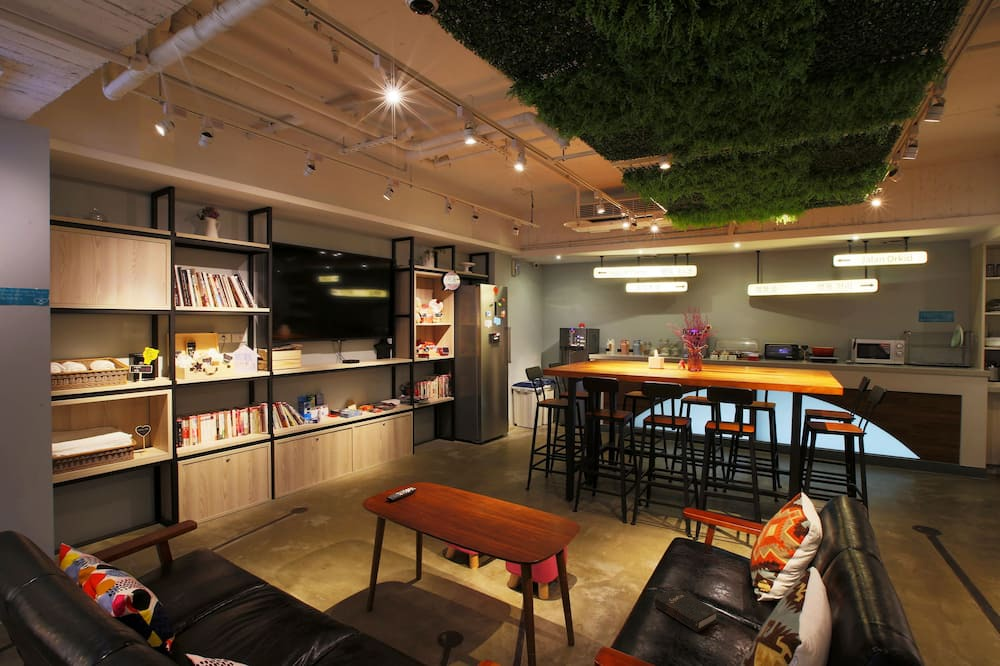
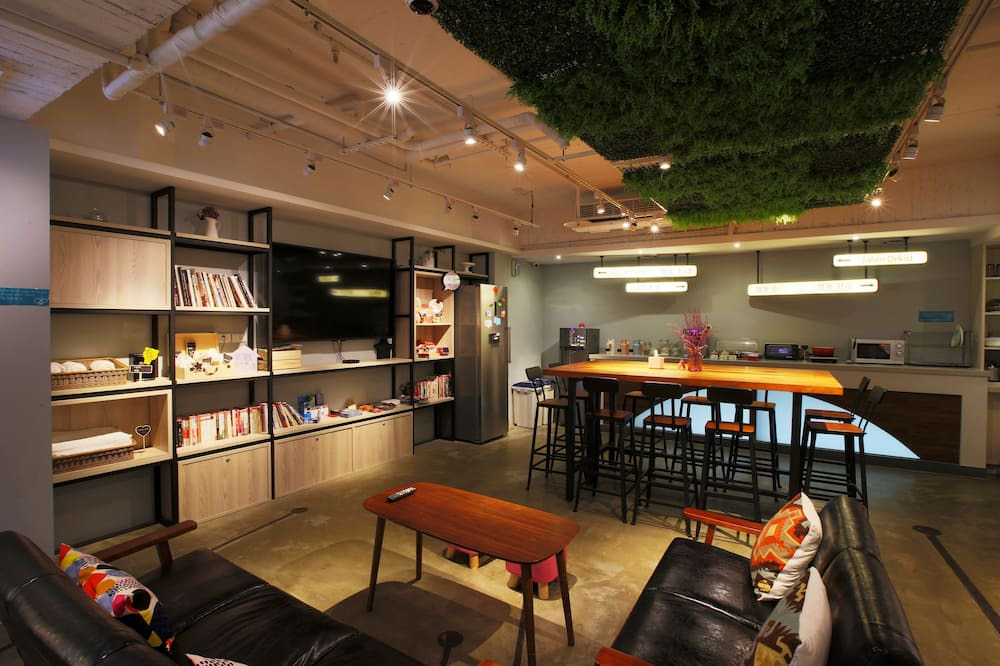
- hardback book (685, 608)
